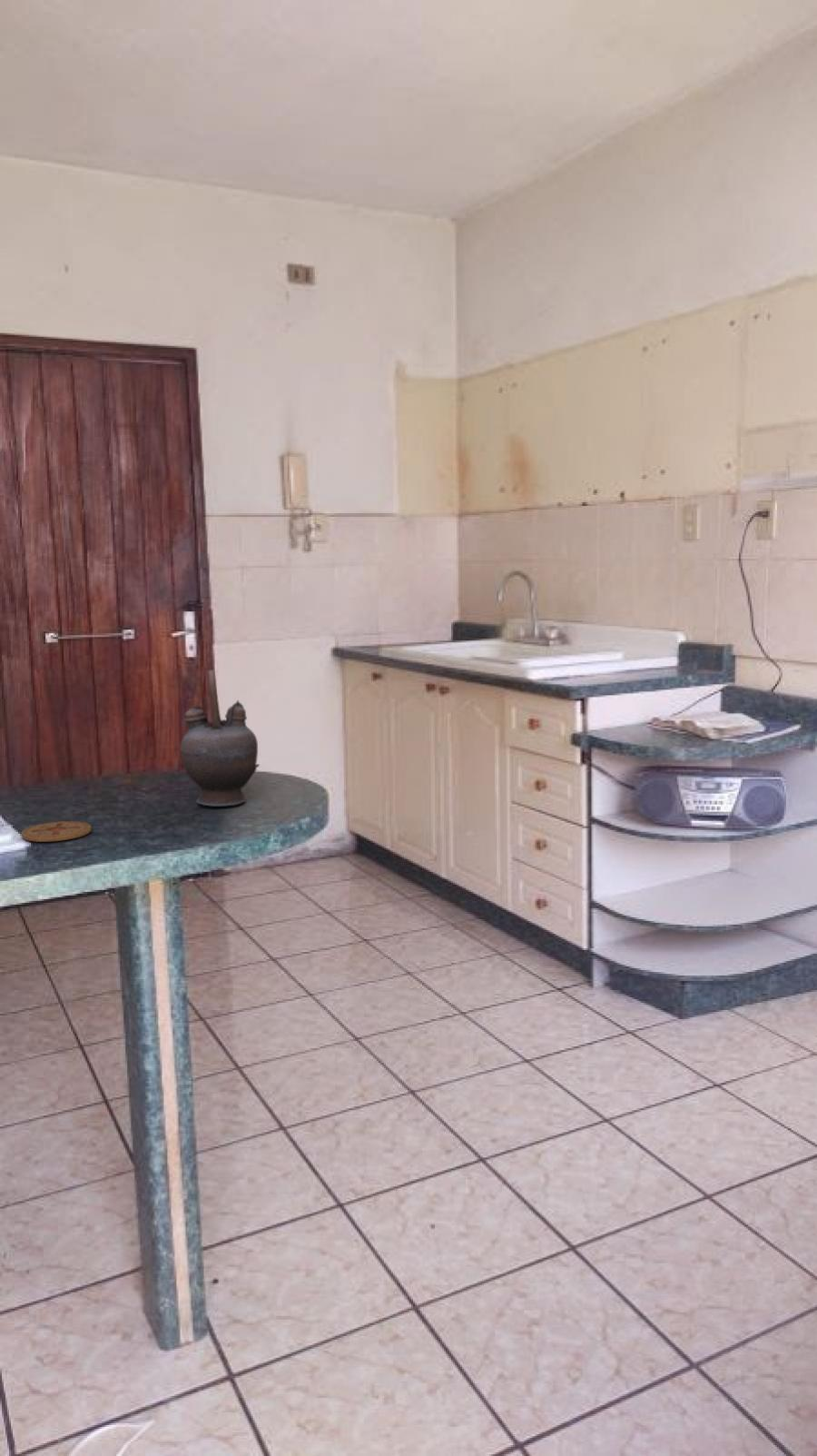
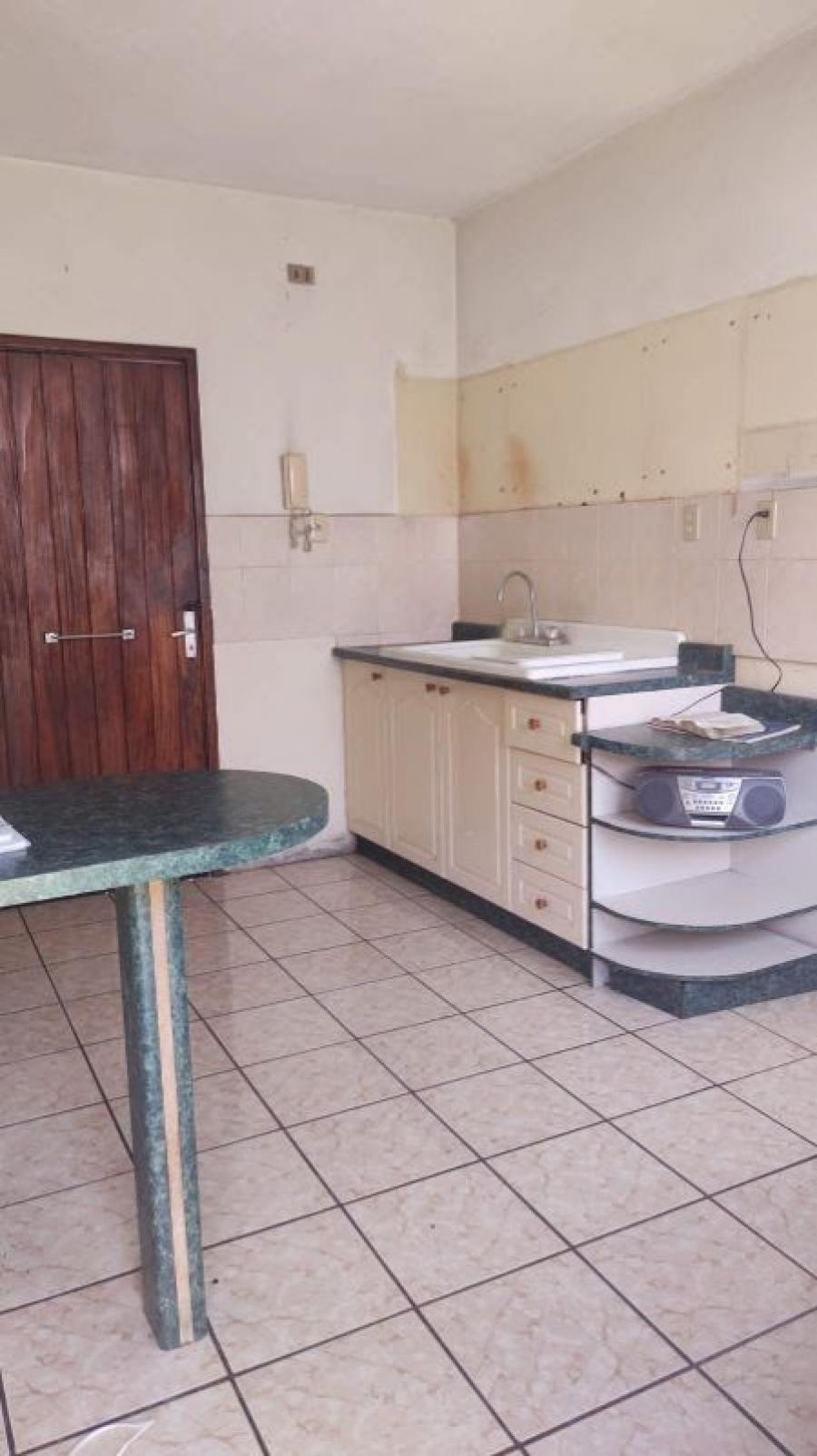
- teapot (219, 736)
- coaster (56, 831)
